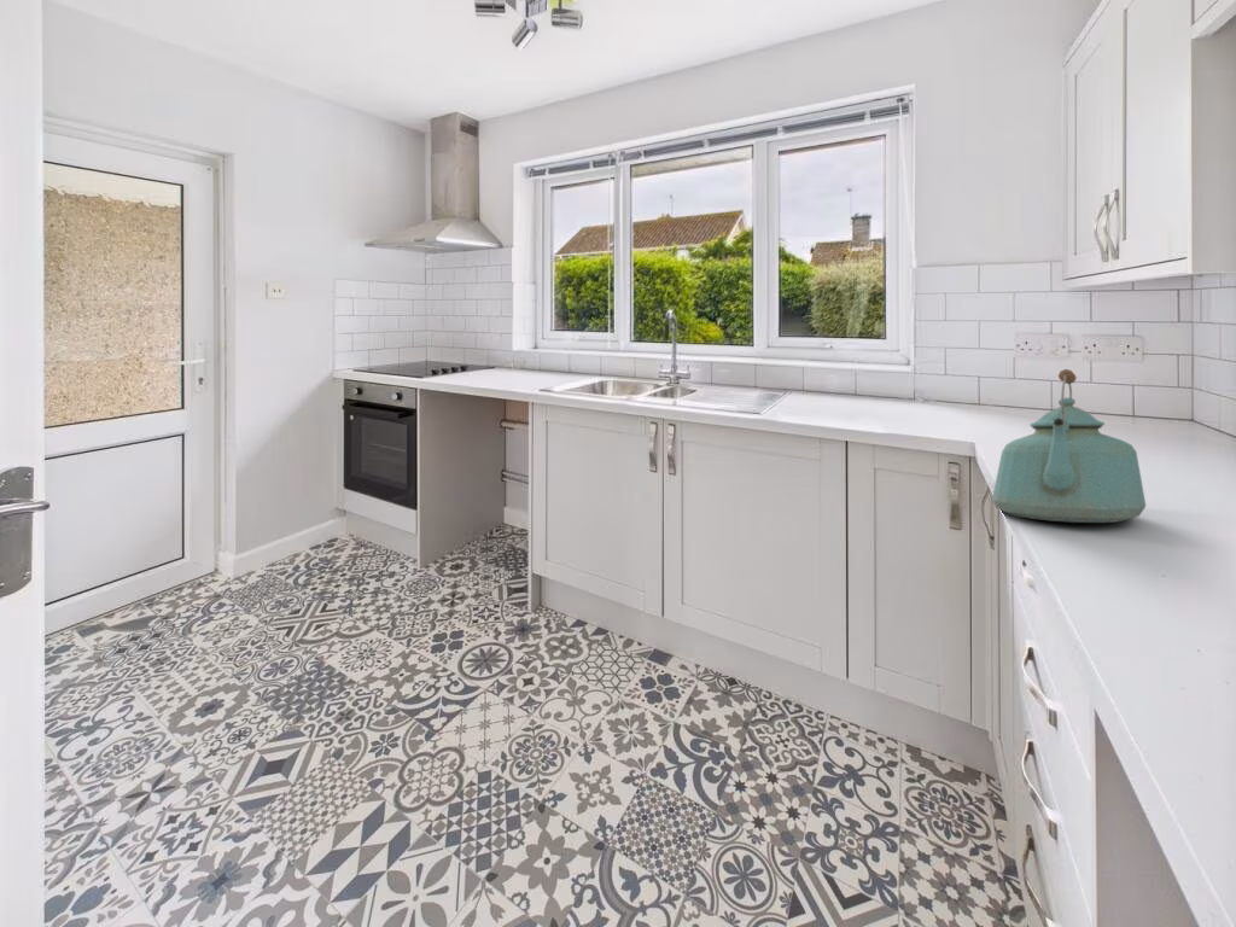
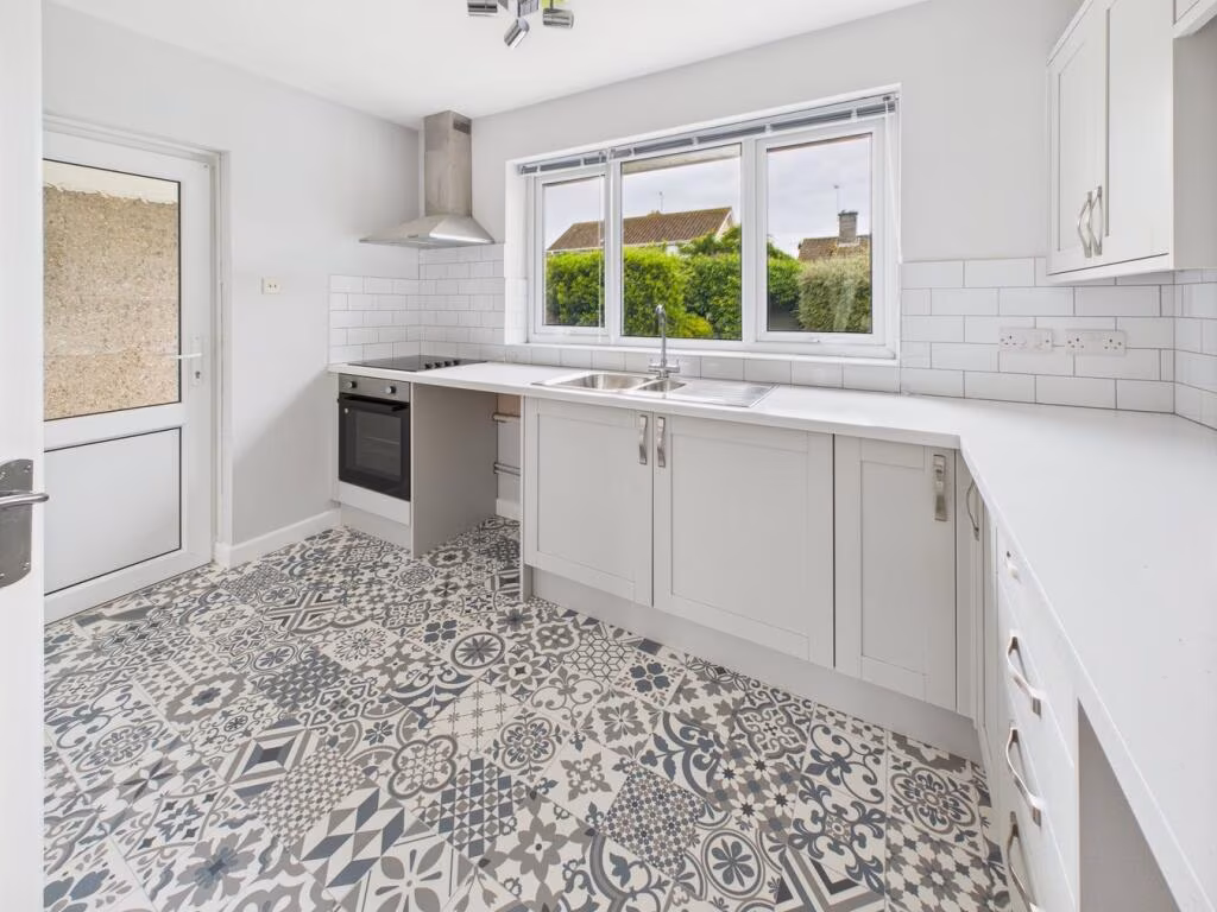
- kettle (1065, 443)
